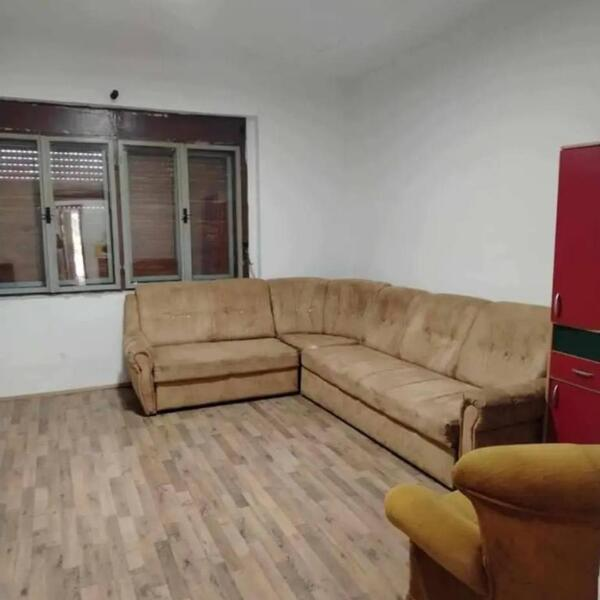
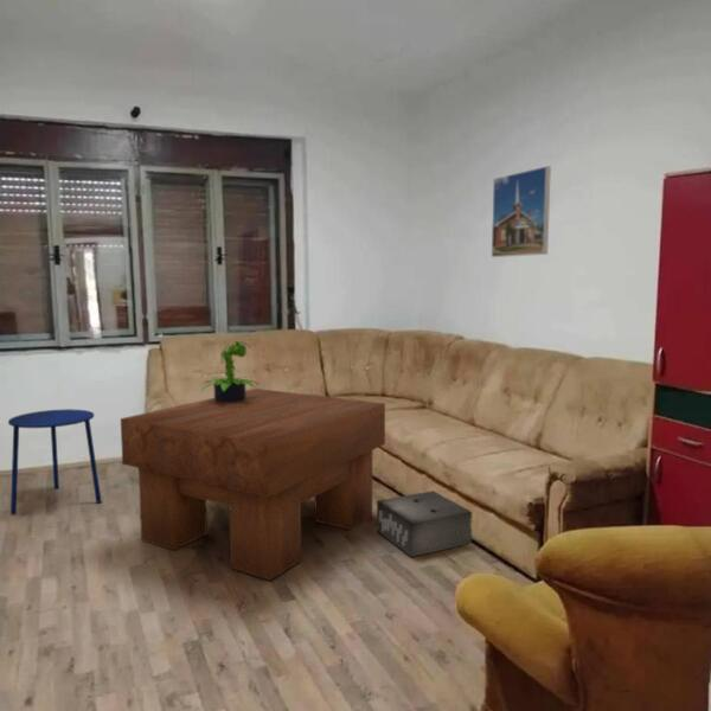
+ coffee table (261, 469)
+ potted plant (230, 370)
+ side table (57, 460)
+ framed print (519, 214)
+ speaker (422, 520)
